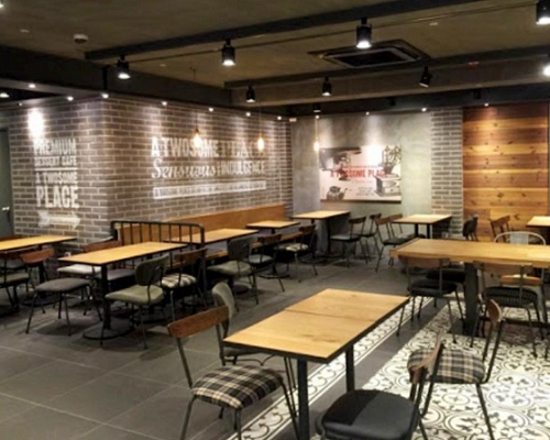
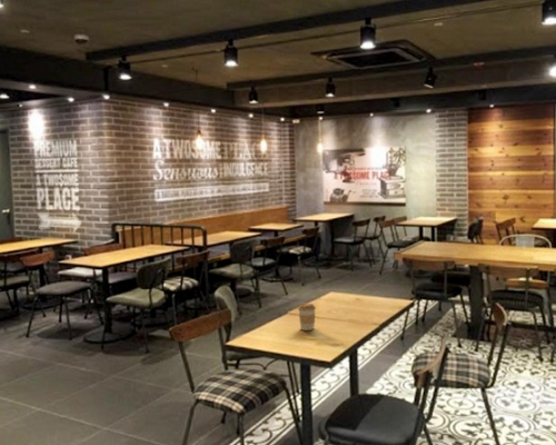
+ coffee cup (307, 316)
